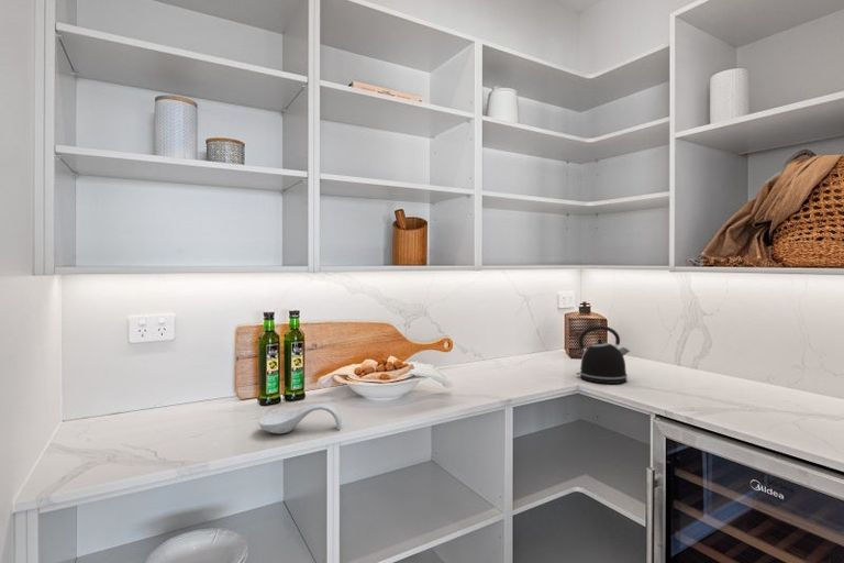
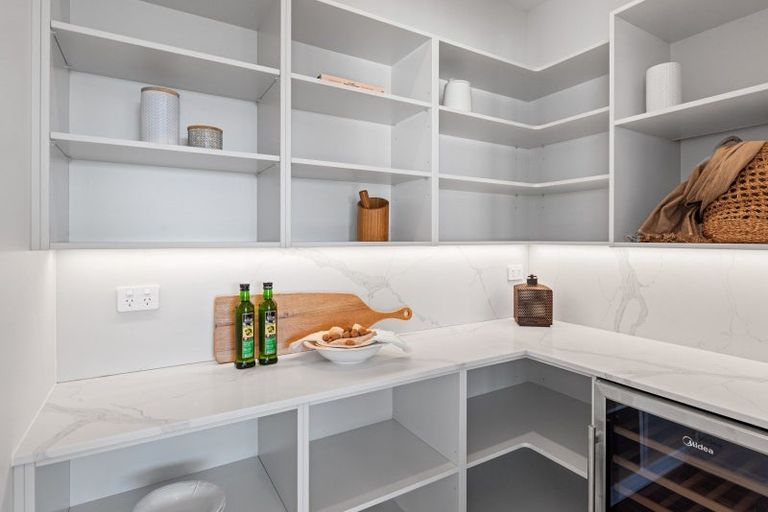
- spoon rest (300, 417)
- kettle (602, 352)
